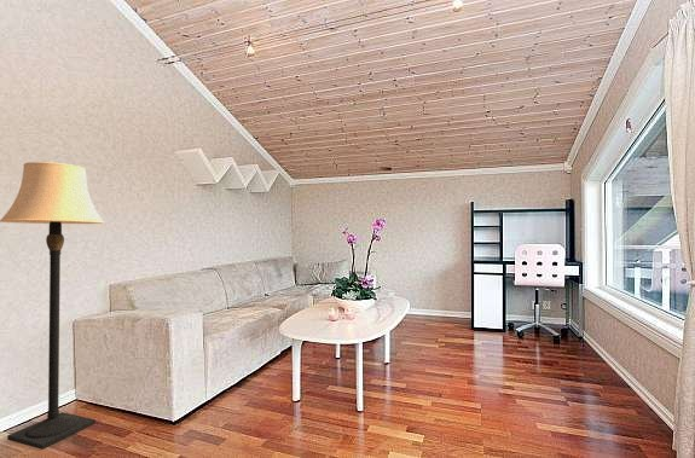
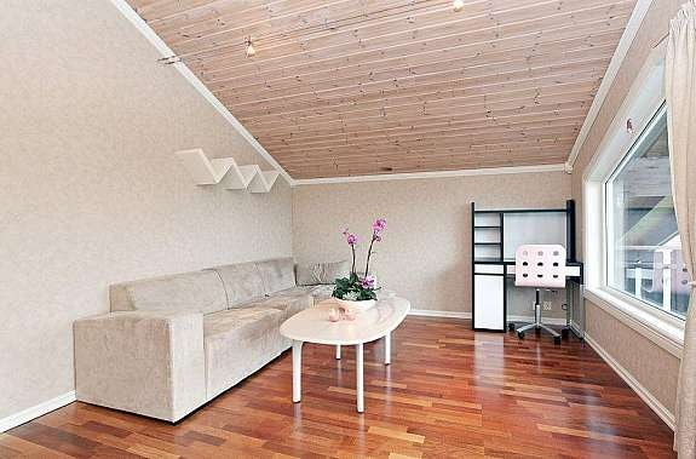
- lamp (54, 297)
